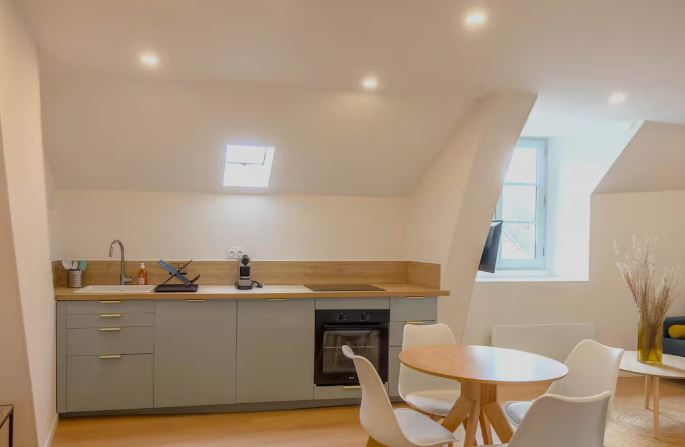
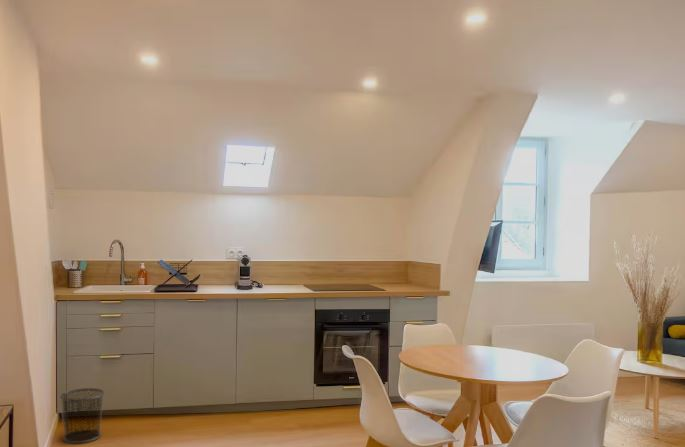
+ waste bin (82, 415)
